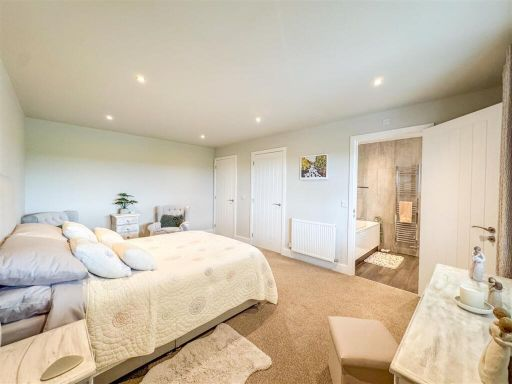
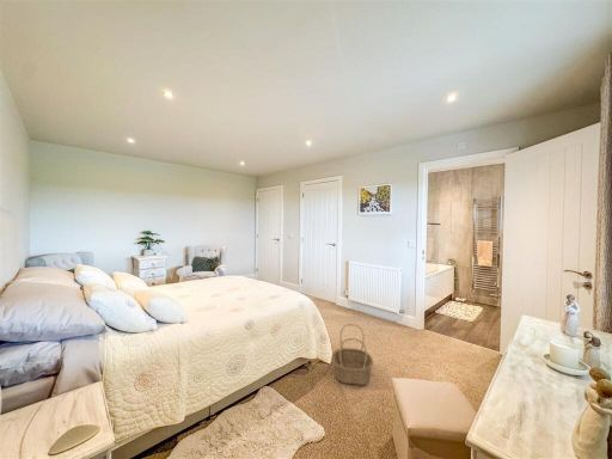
+ basket (351, 353)
